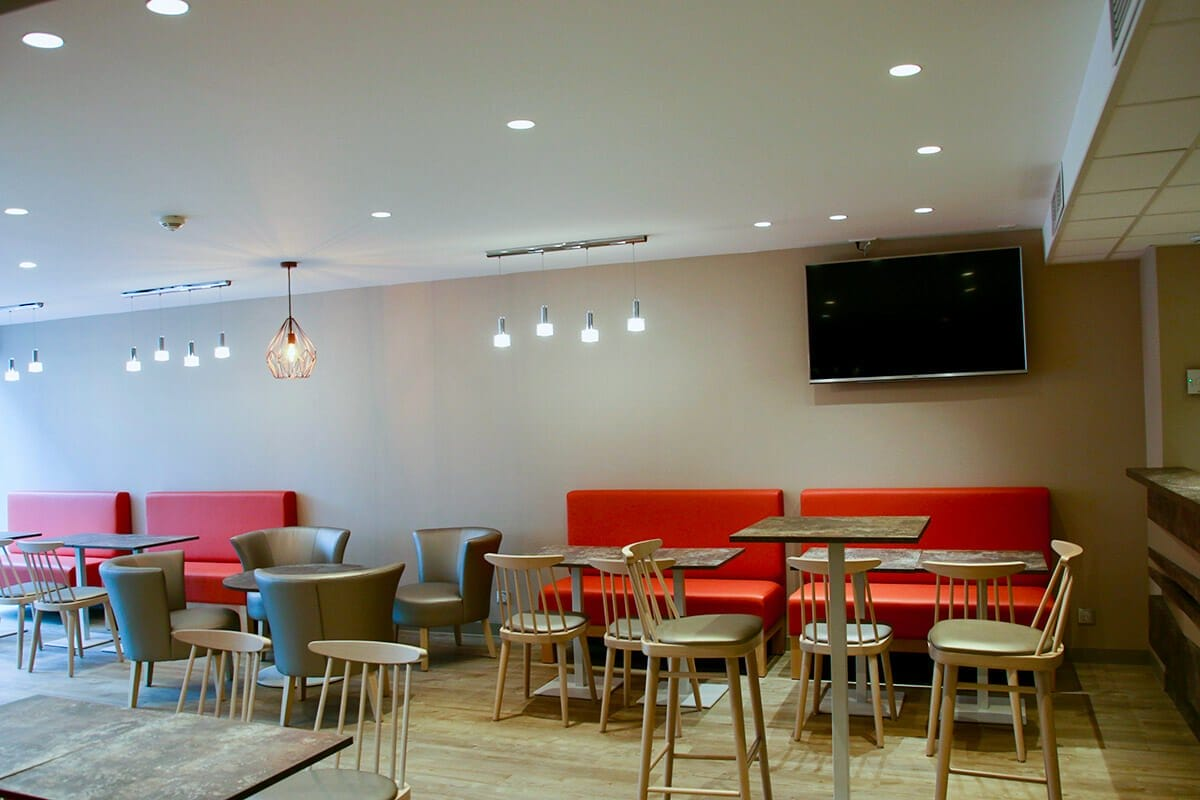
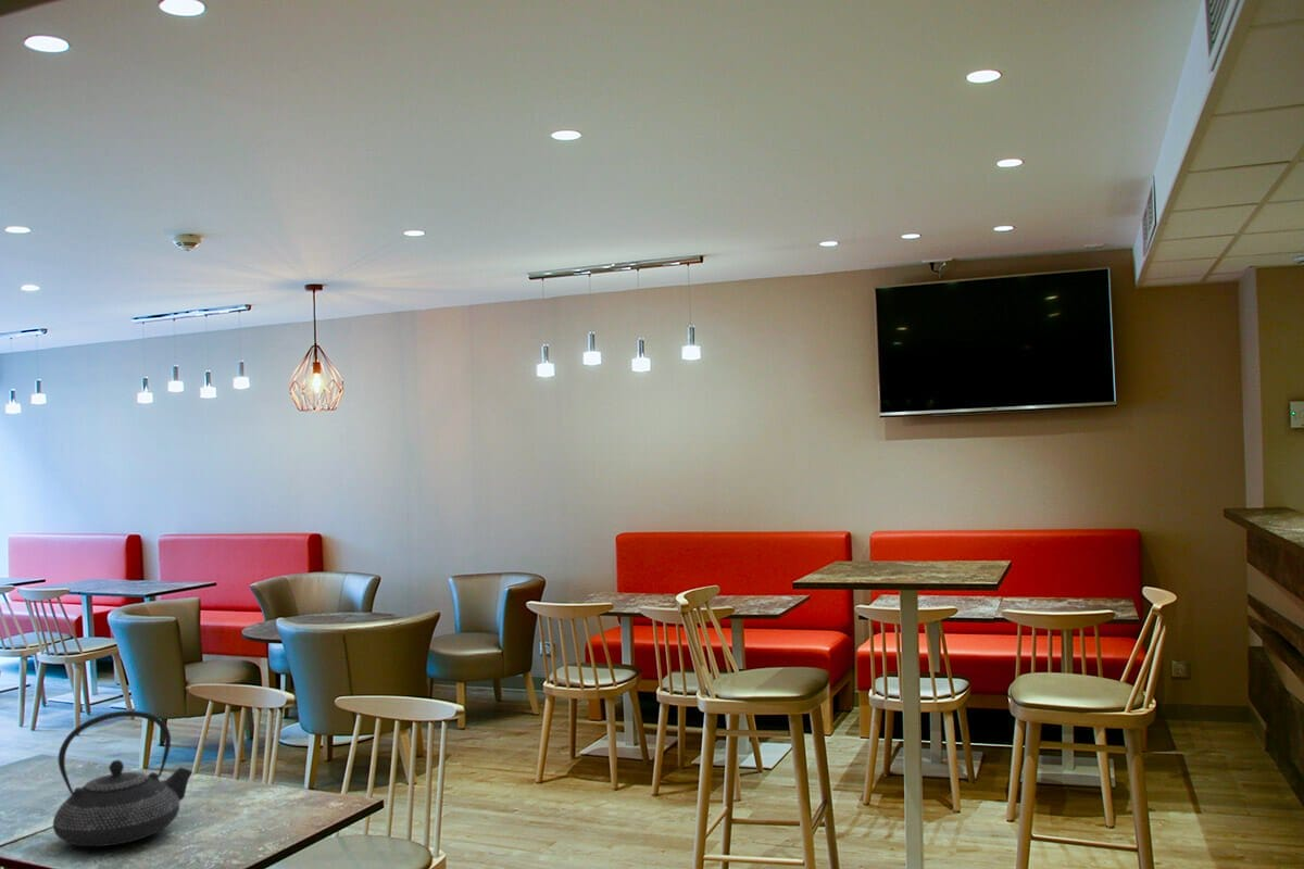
+ teapot (125, 772)
